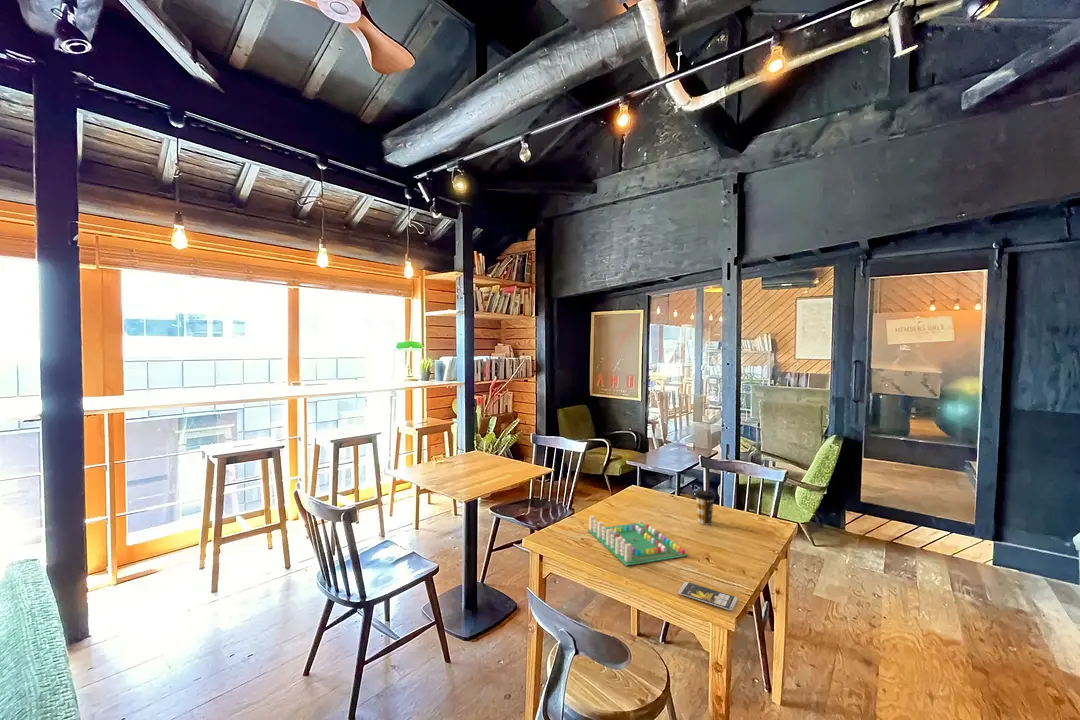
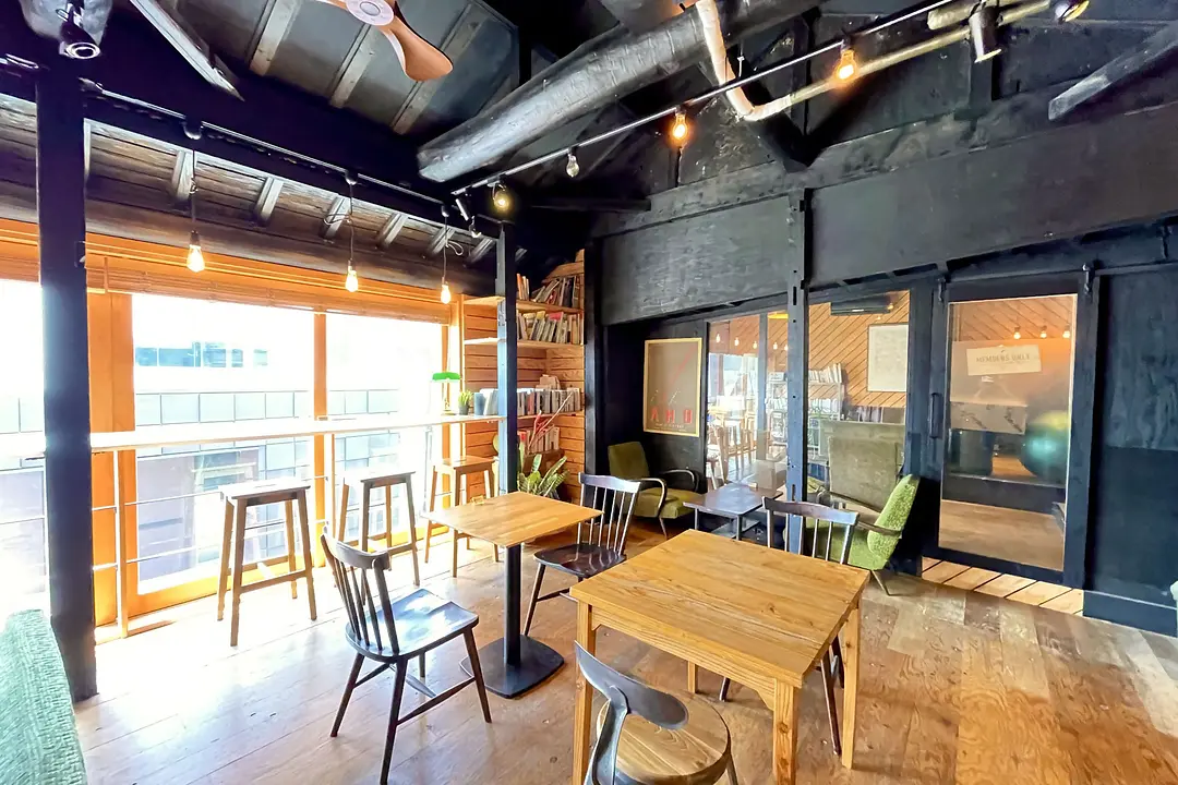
- coffee cup (704, 507)
- board game (634, 534)
- smartphone (707, 595)
